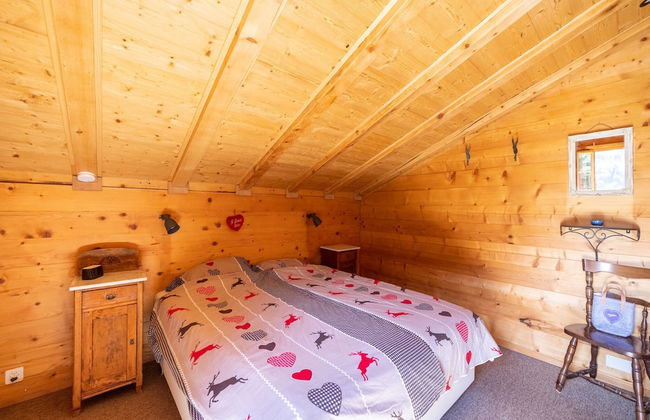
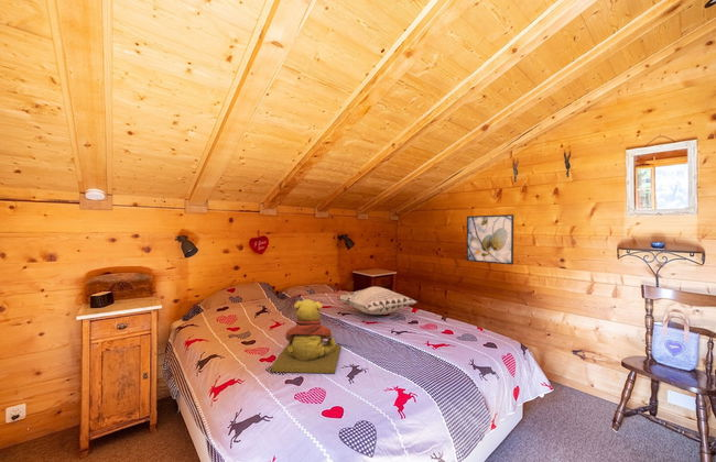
+ teddy bear (308, 328)
+ decorative pillow (376, 299)
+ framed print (488, 239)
